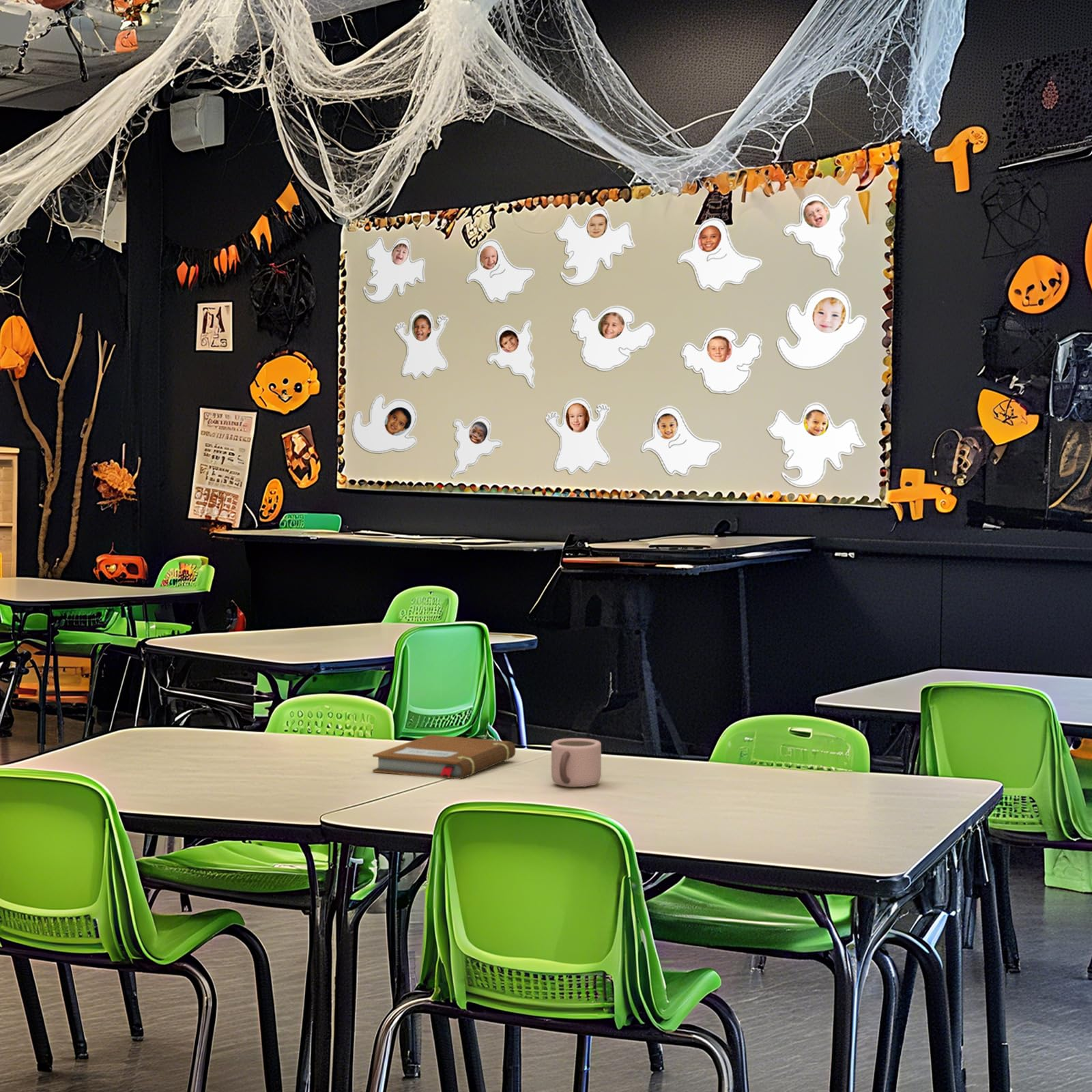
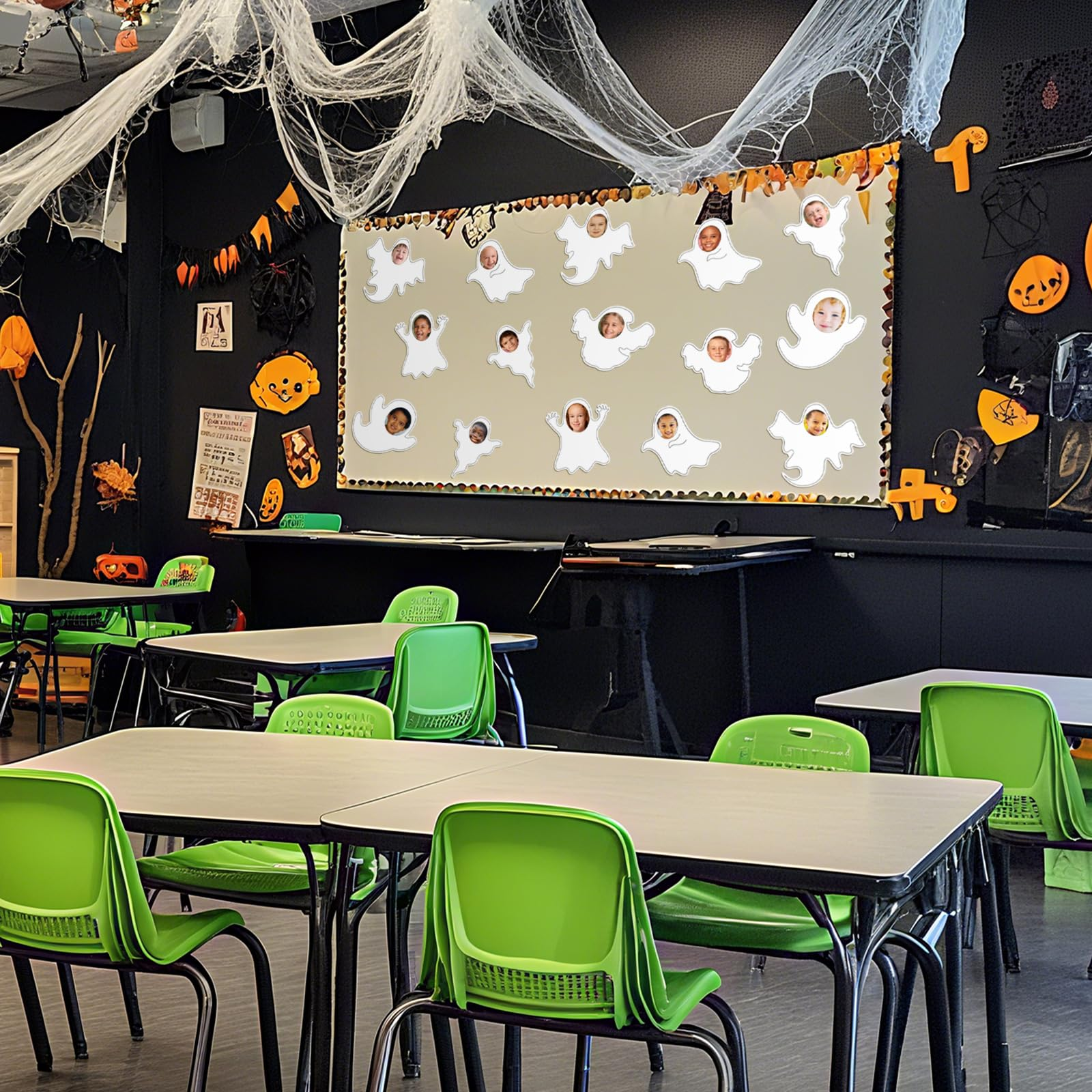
- mug (573, 764)
- notebook (444, 757)
